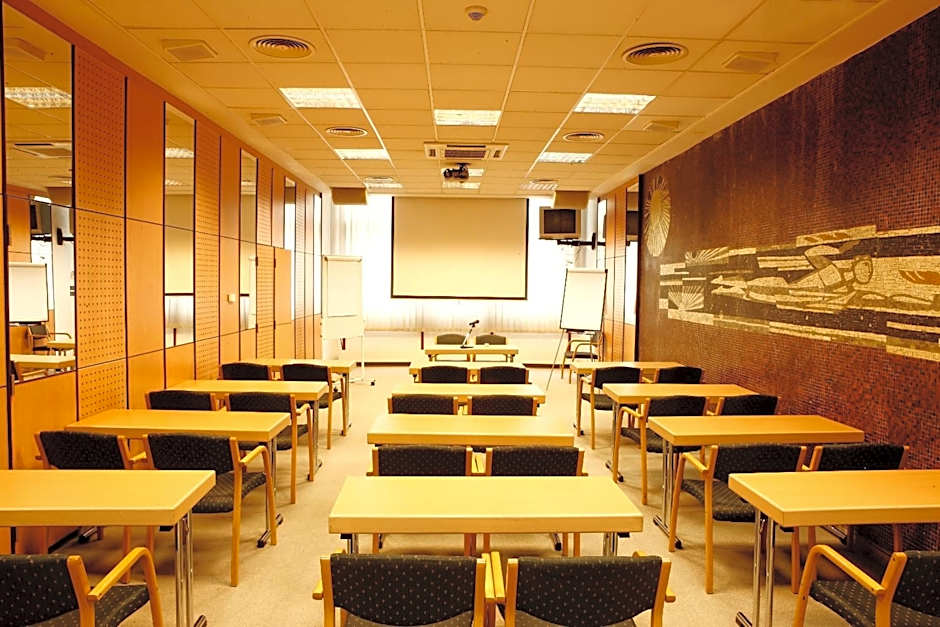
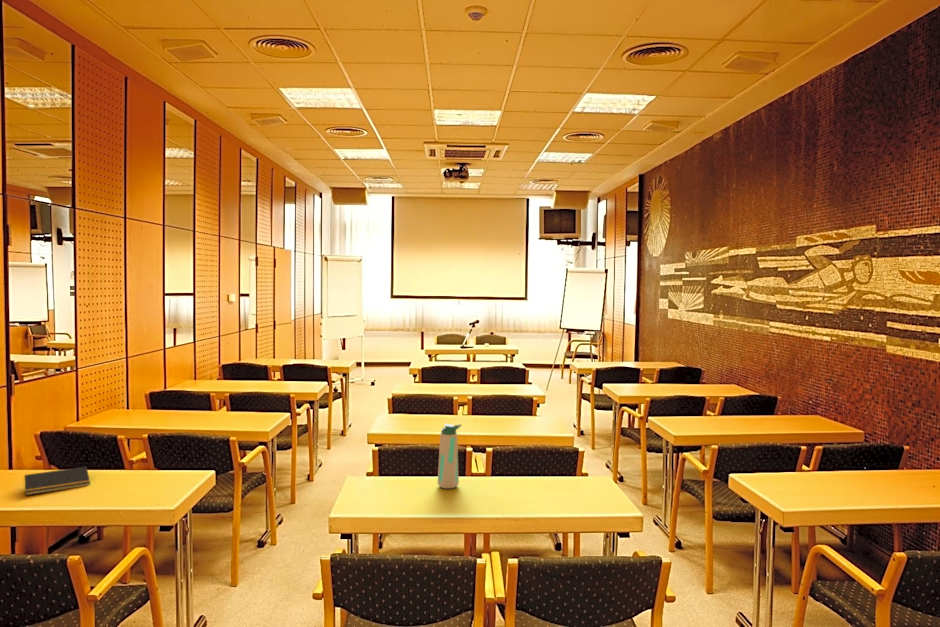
+ water bottle (449, 455)
+ notepad (57, 480)
